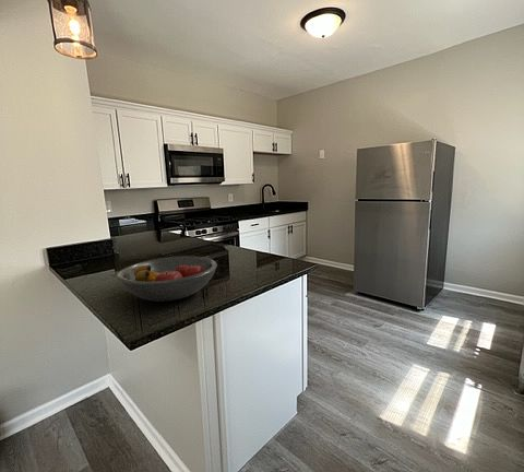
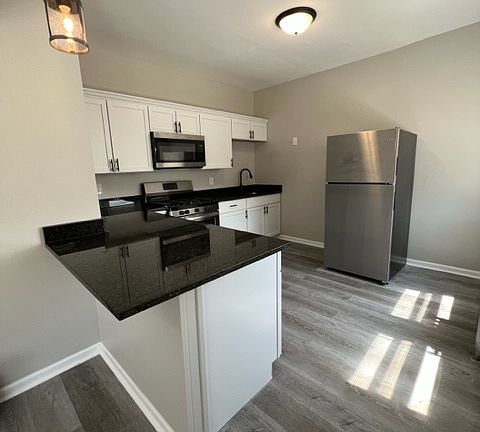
- fruit bowl (170, 276)
